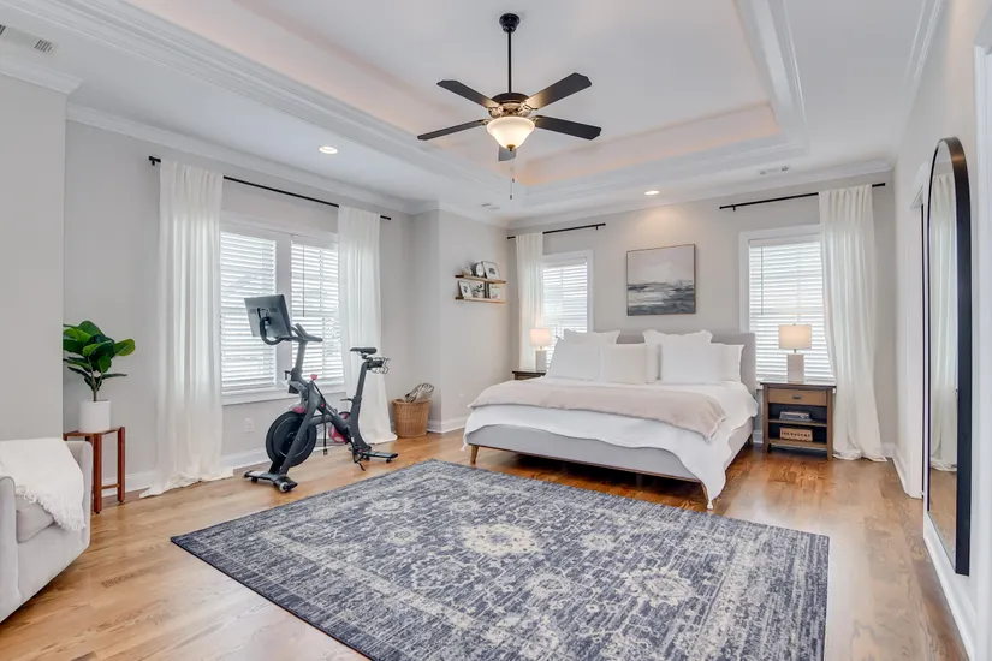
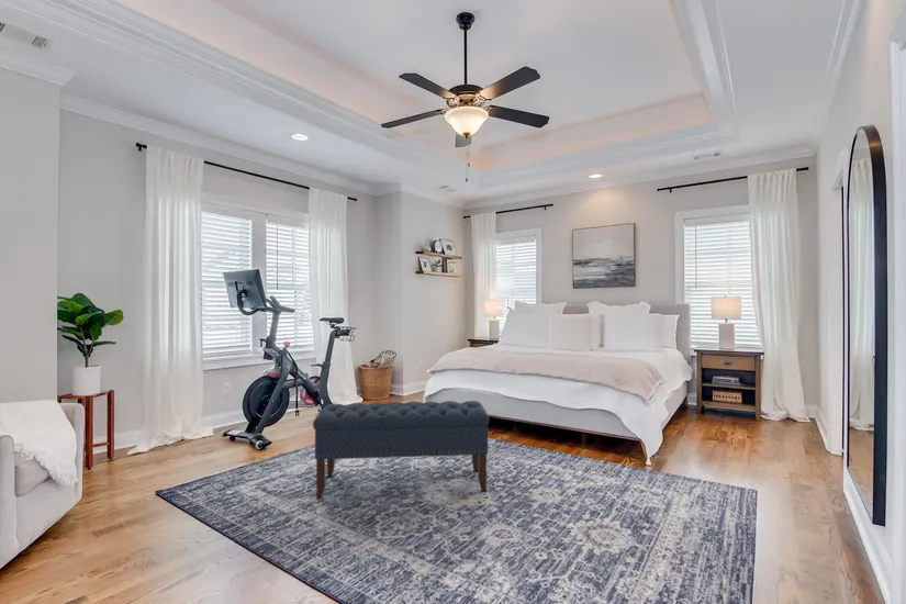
+ bench (403, 444)
